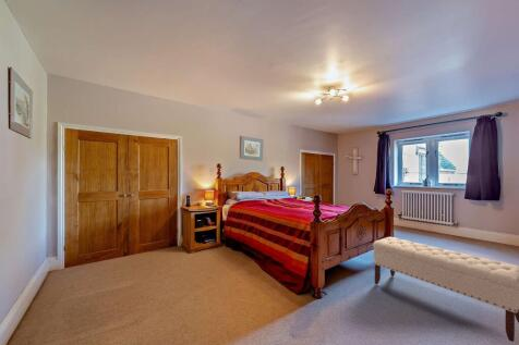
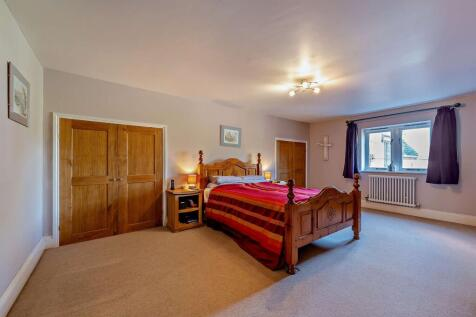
- bench (437, 275)
